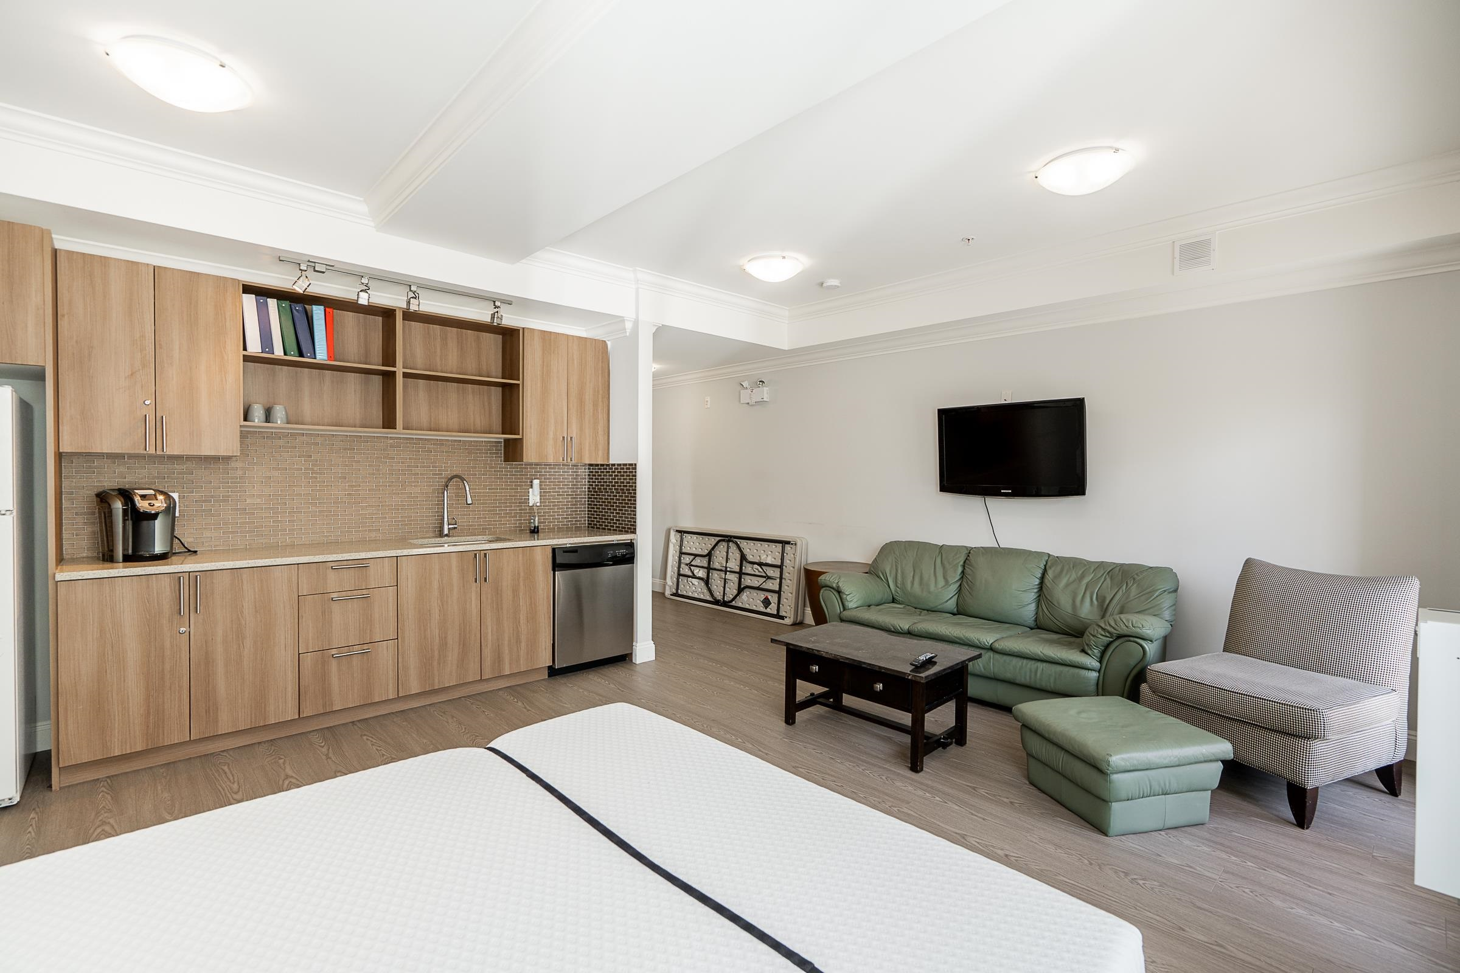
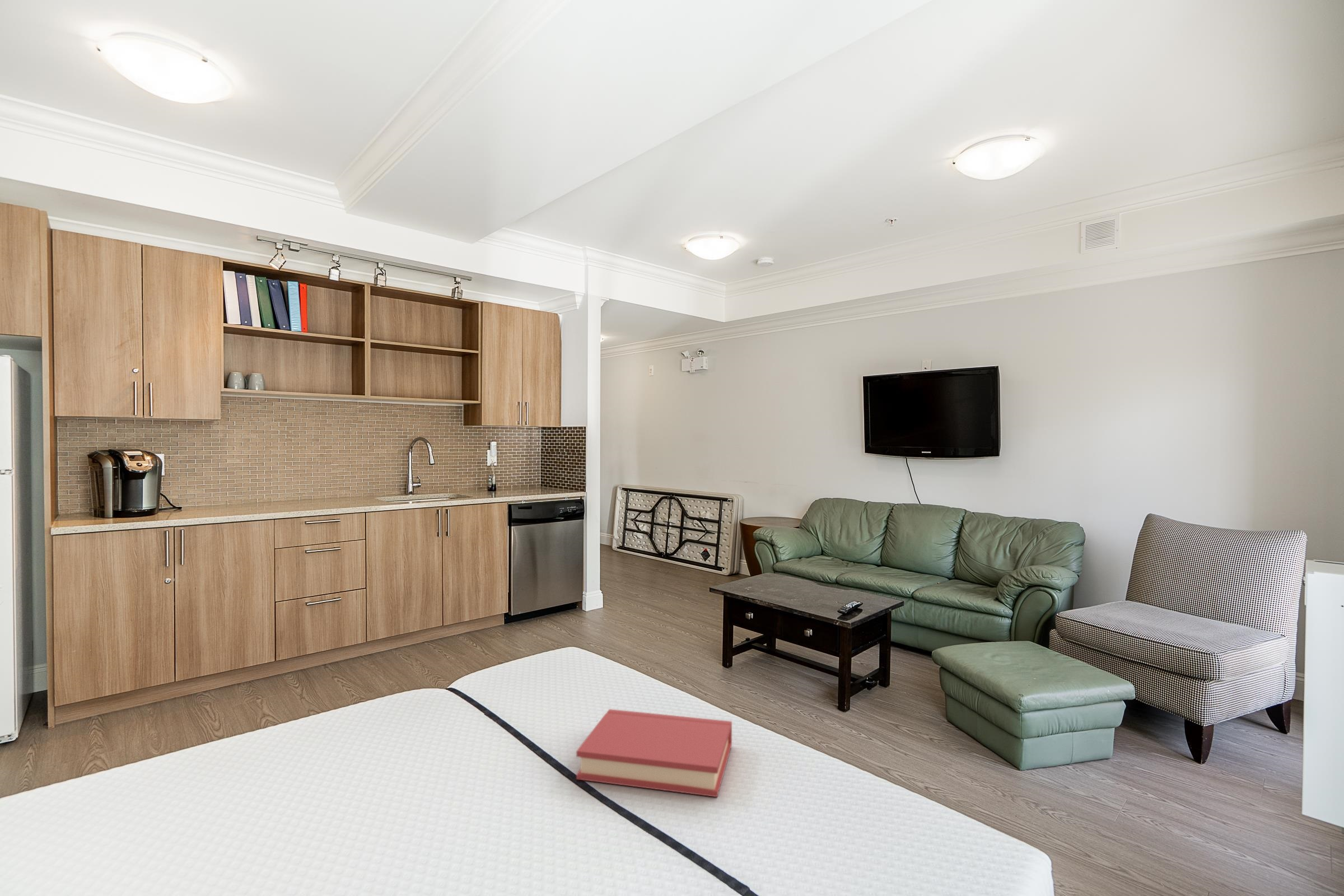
+ hardback book (658, 748)
